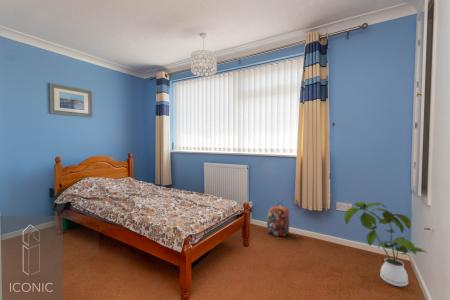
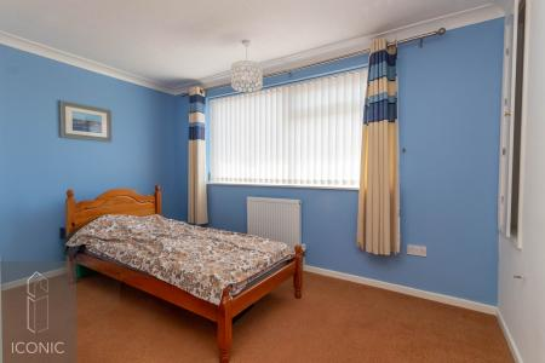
- backpack (278, 218)
- house plant (380, 241)
